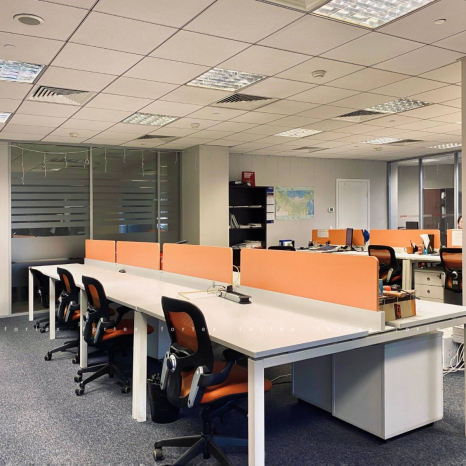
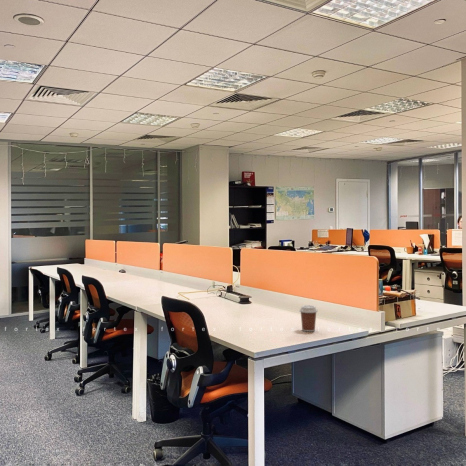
+ coffee cup (308, 318)
